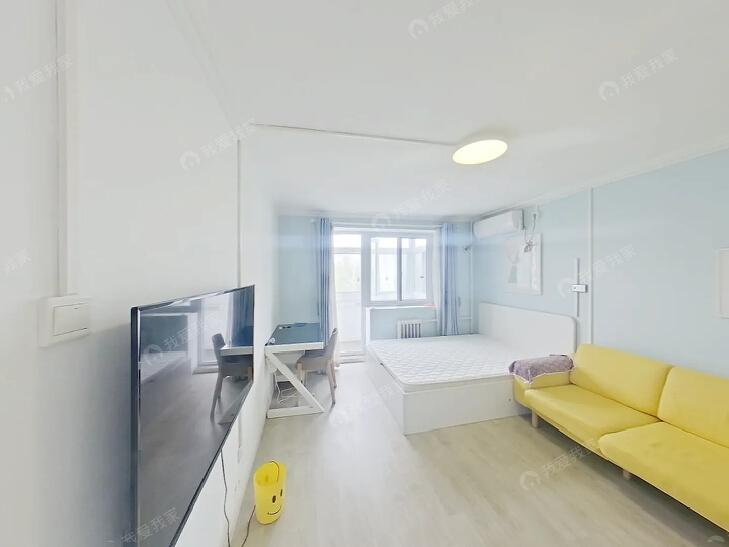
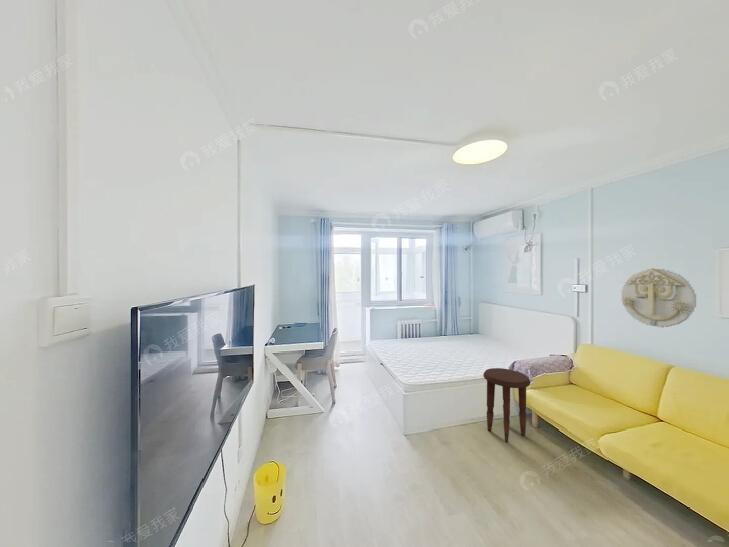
+ side table (506, 403)
+ wall decoration (653, 297)
